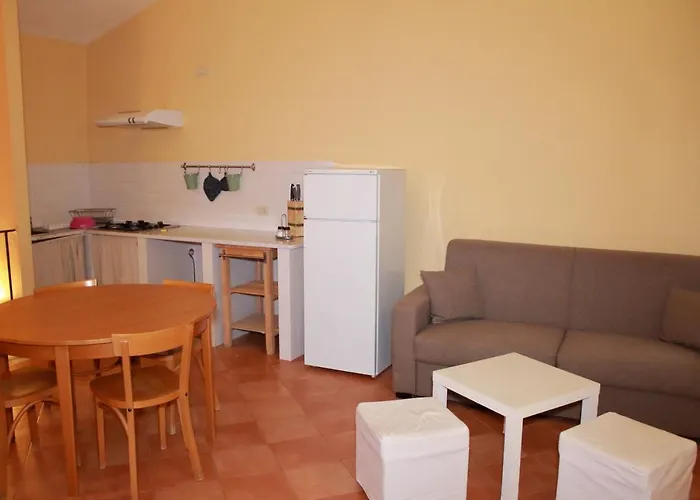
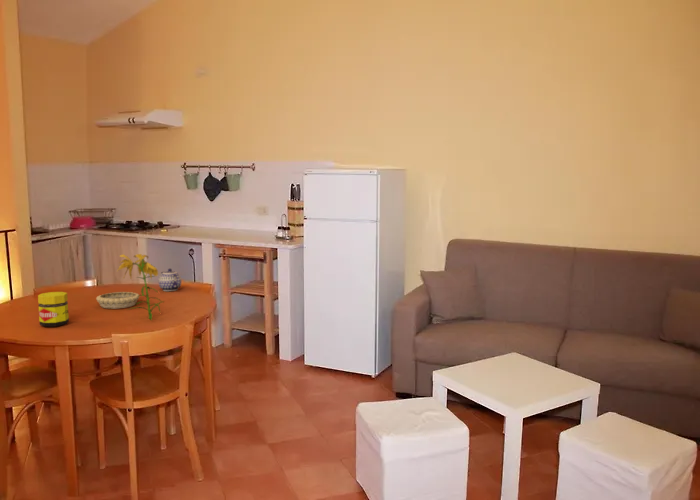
+ decorative bowl (118, 300)
+ flower (143, 286)
+ jar (53, 309)
+ teapot (170, 279)
